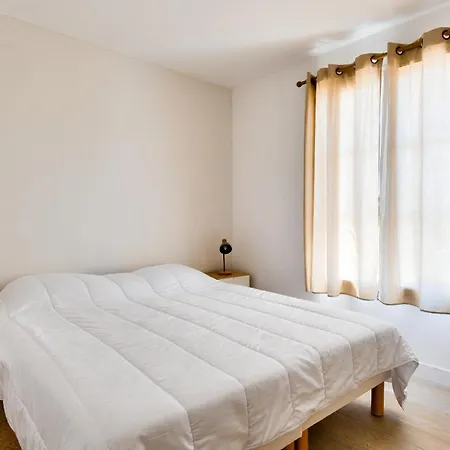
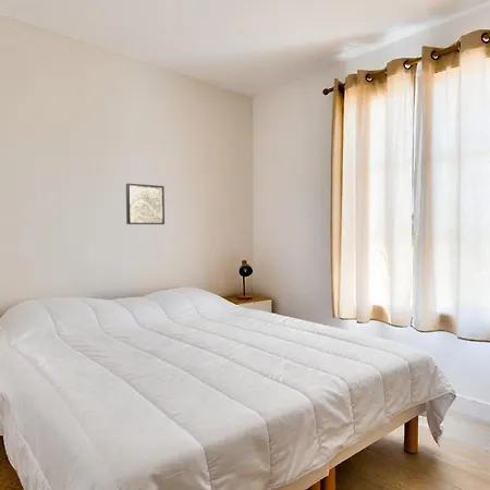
+ wall art (145, 204)
